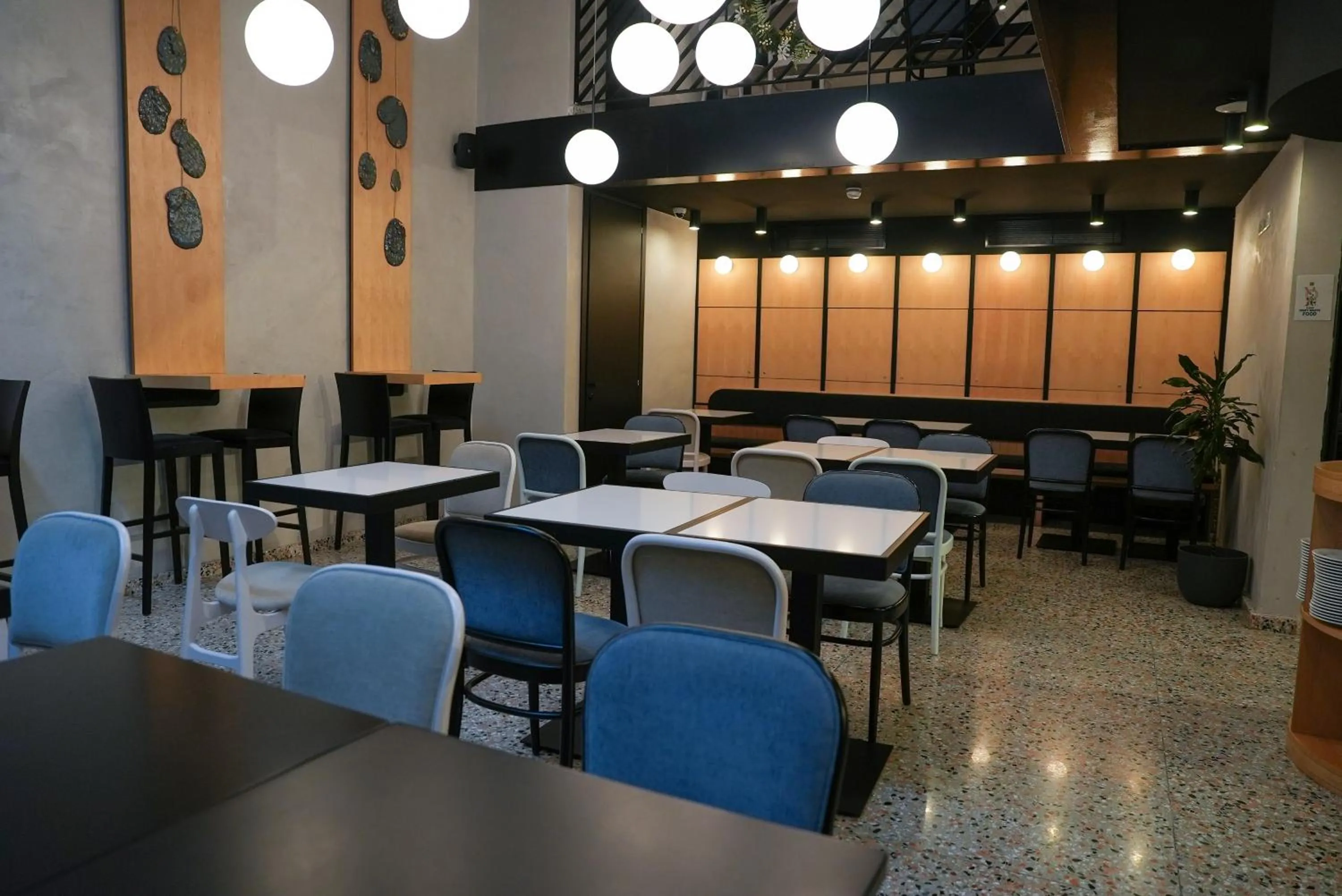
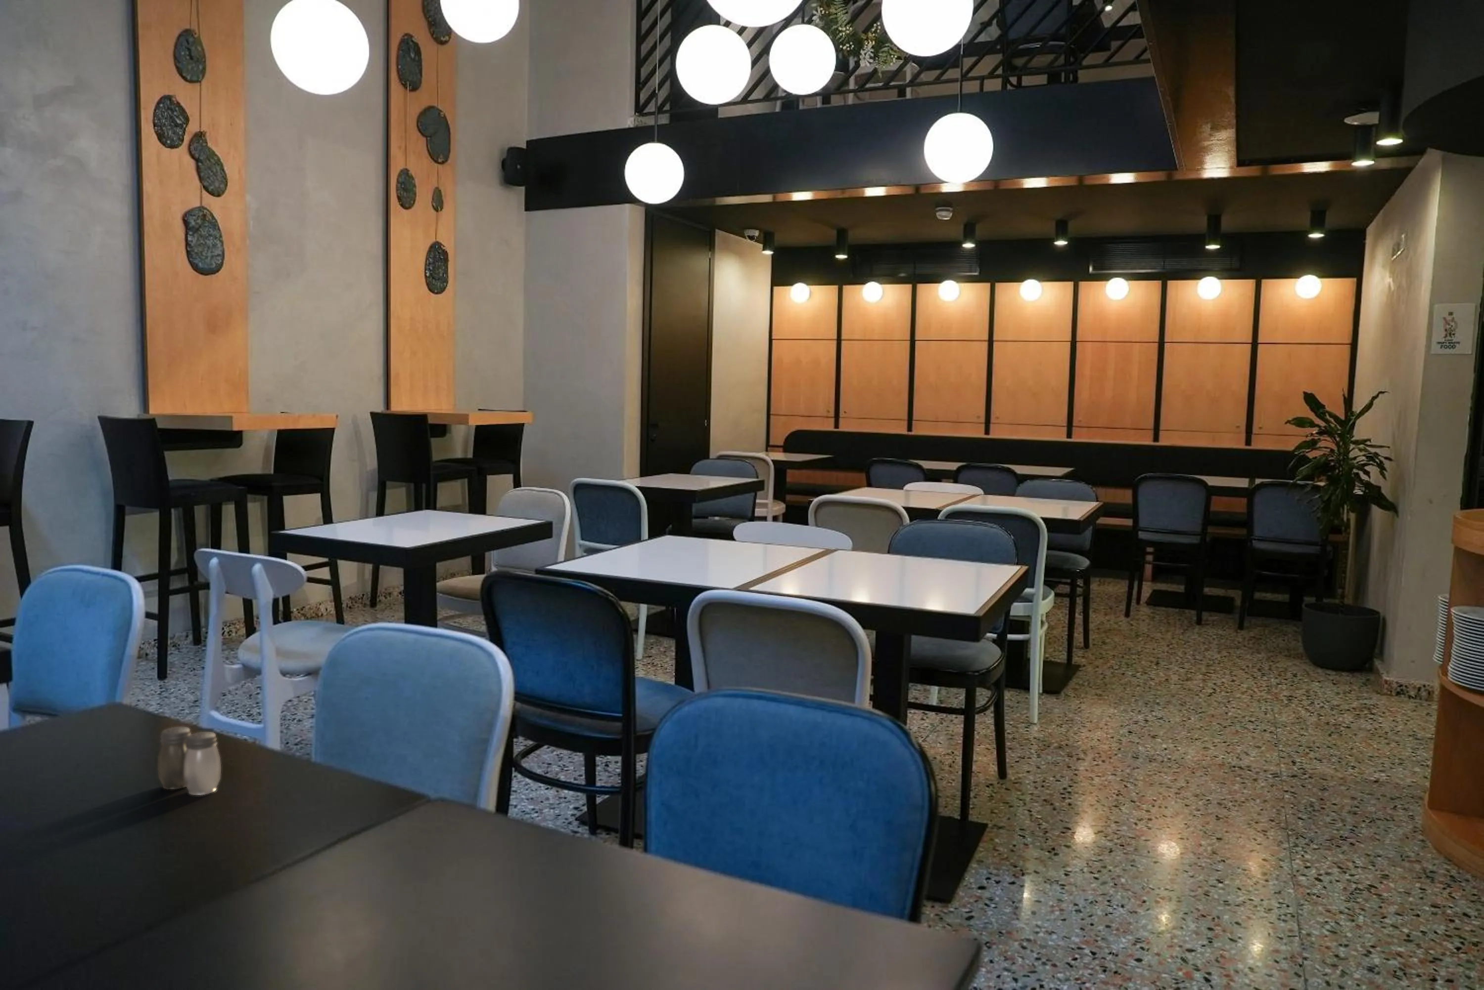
+ salt and pepper shaker (189, 759)
